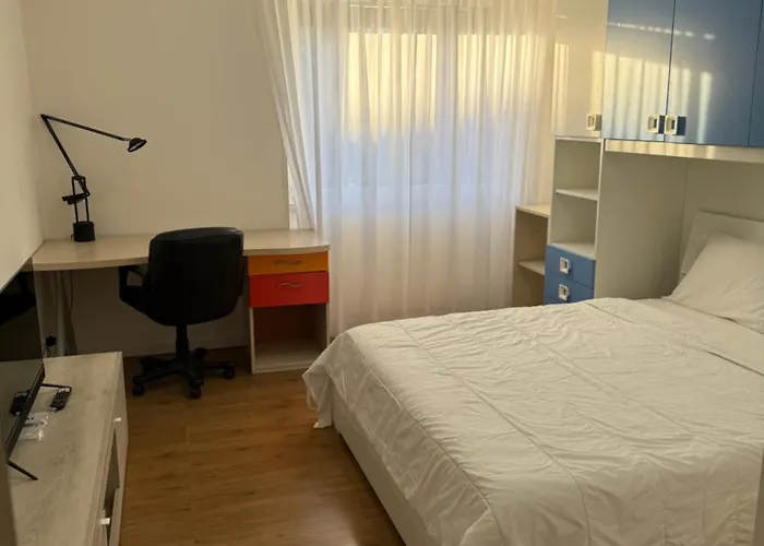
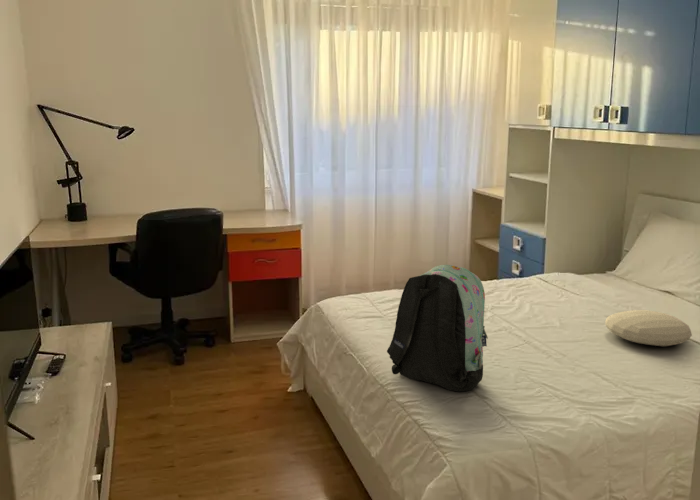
+ cushion (647, 326)
+ backpack (442, 323)
